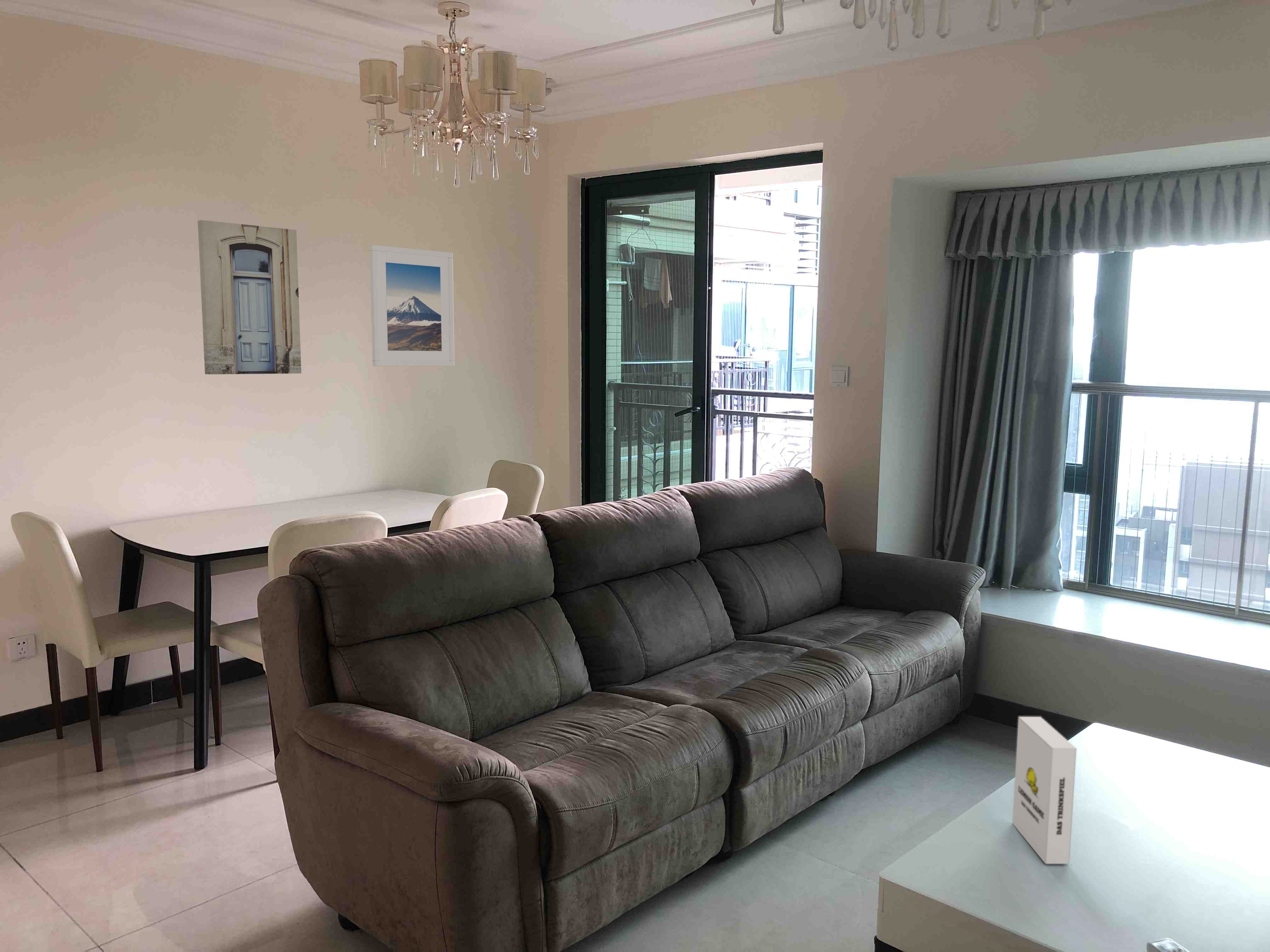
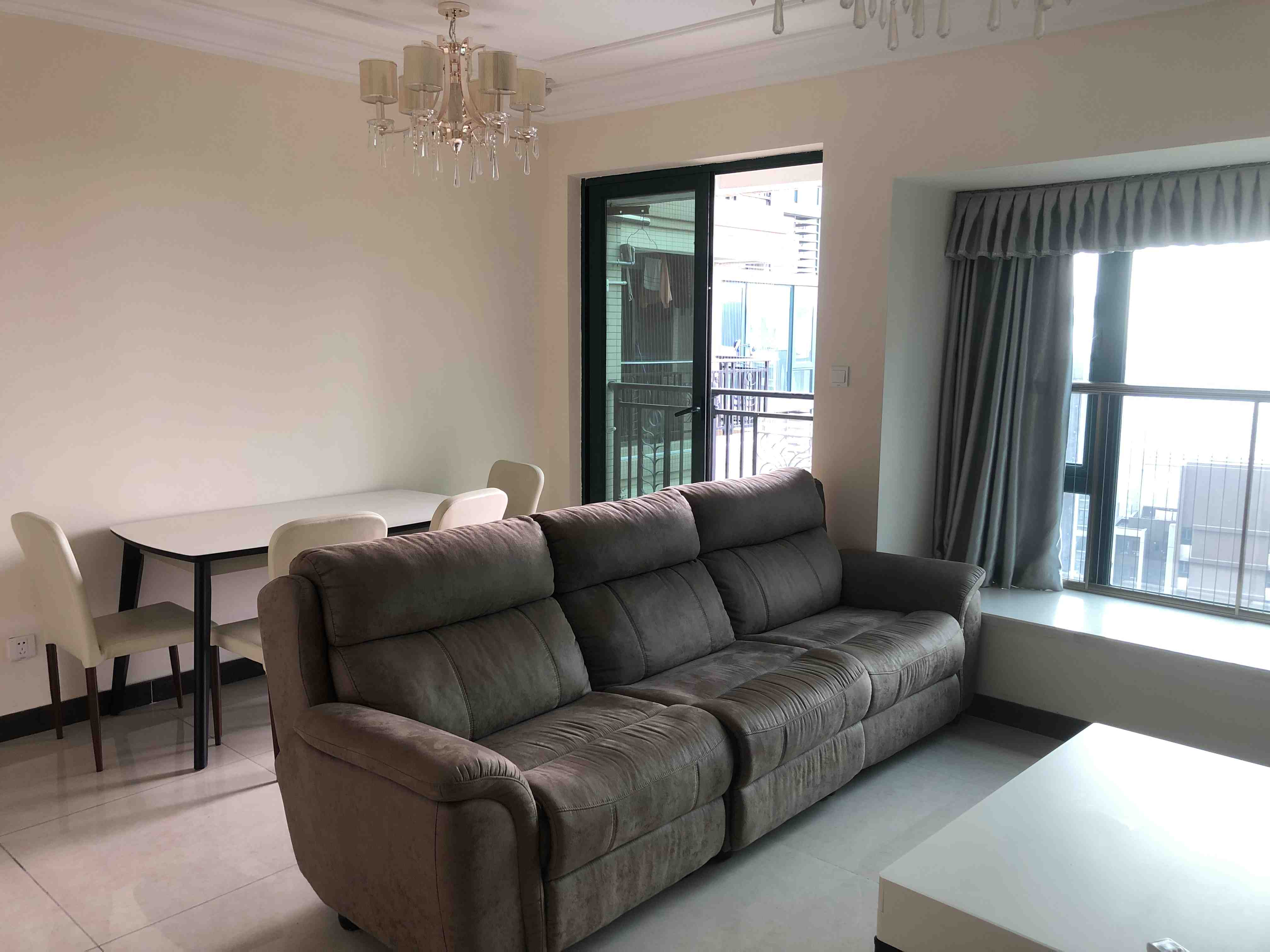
- board game (1043, 788)
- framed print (414, 308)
- wall art (252, 300)
